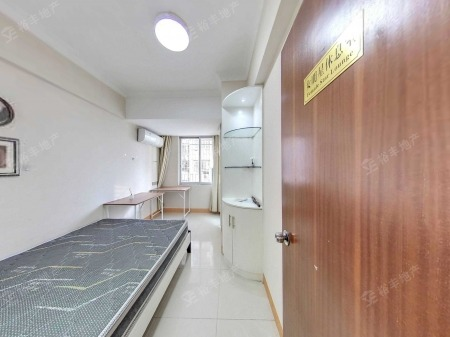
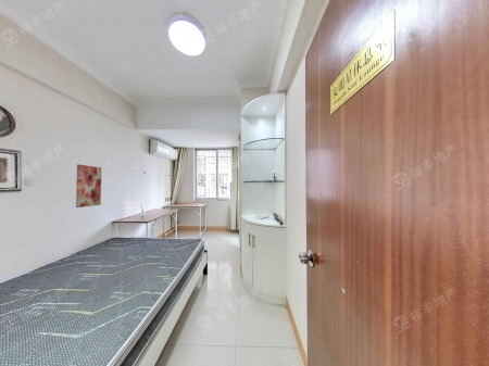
+ wall art (89, 186)
